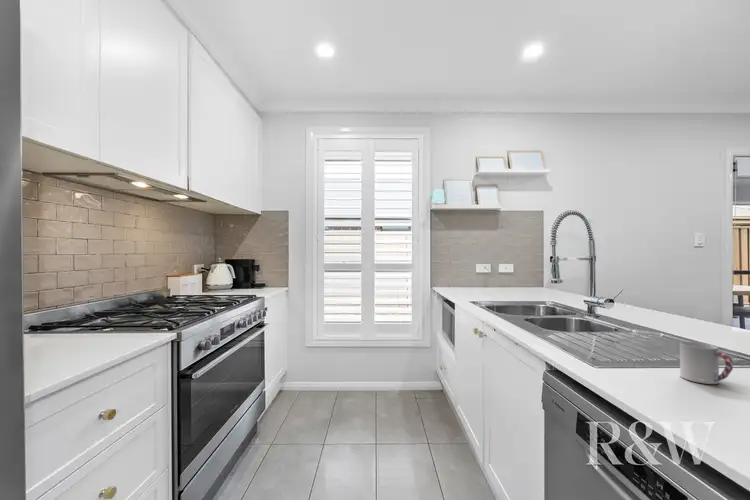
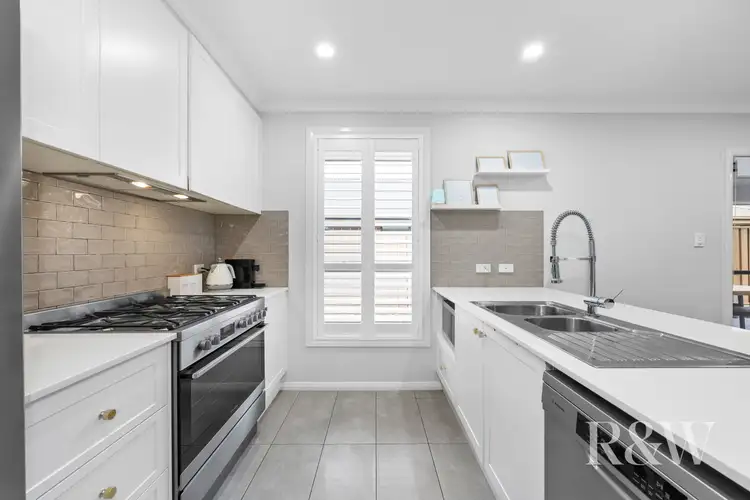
- cup (706, 363)
